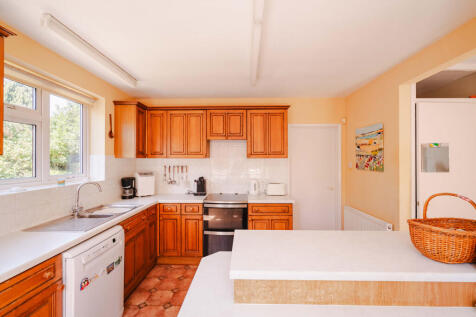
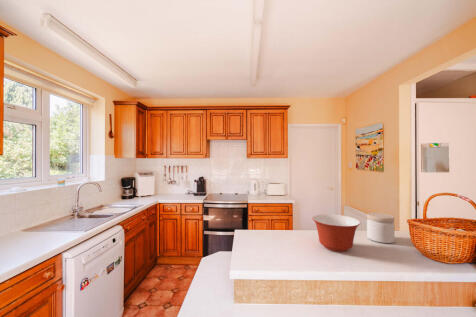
+ jar (380, 227)
+ mixing bowl (335, 233)
